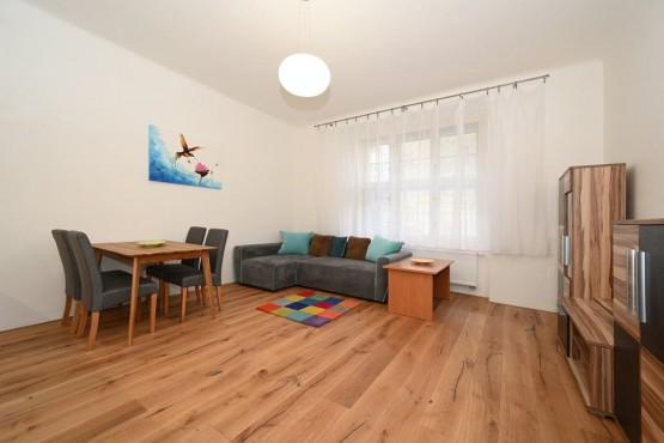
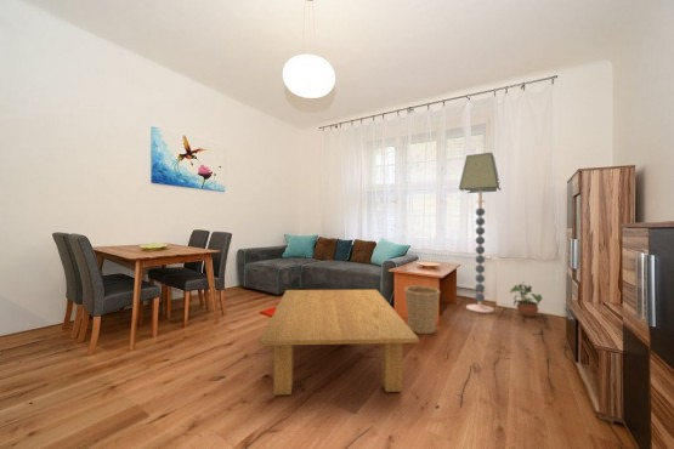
+ potted plant (525, 297)
+ coffee table (334, 330)
+ basket (421, 305)
+ floor lamp (480, 232)
